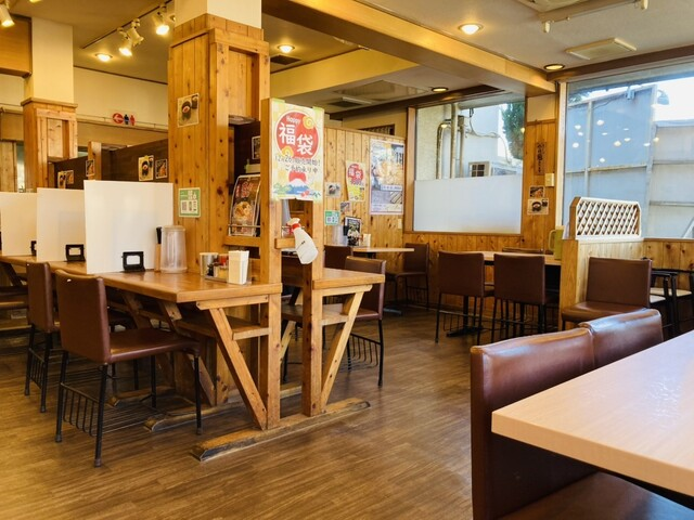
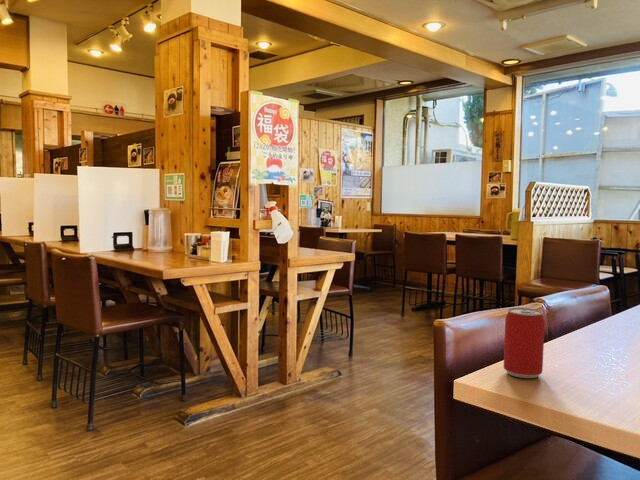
+ beer can (523, 342)
